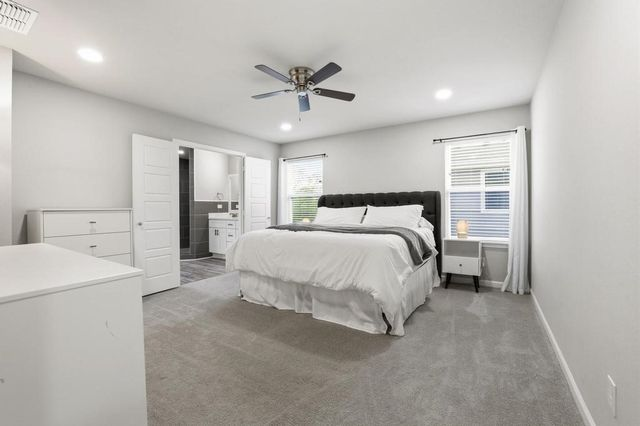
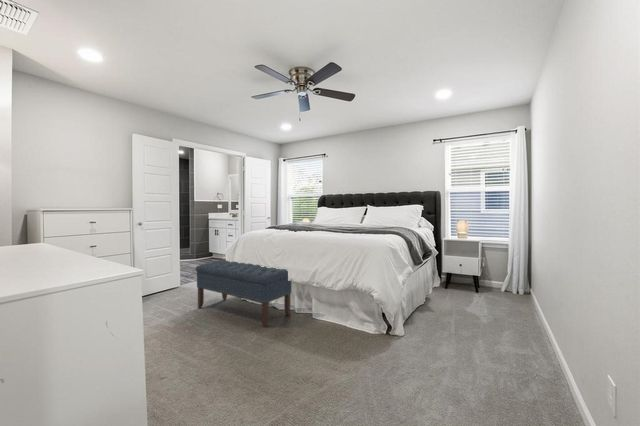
+ bench (242, 288)
